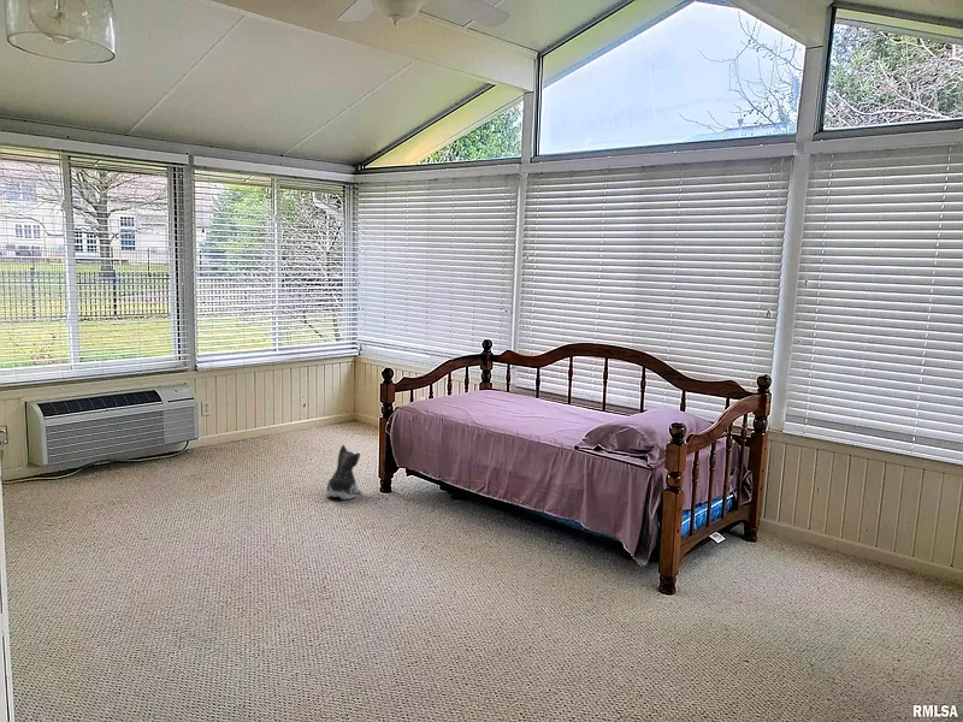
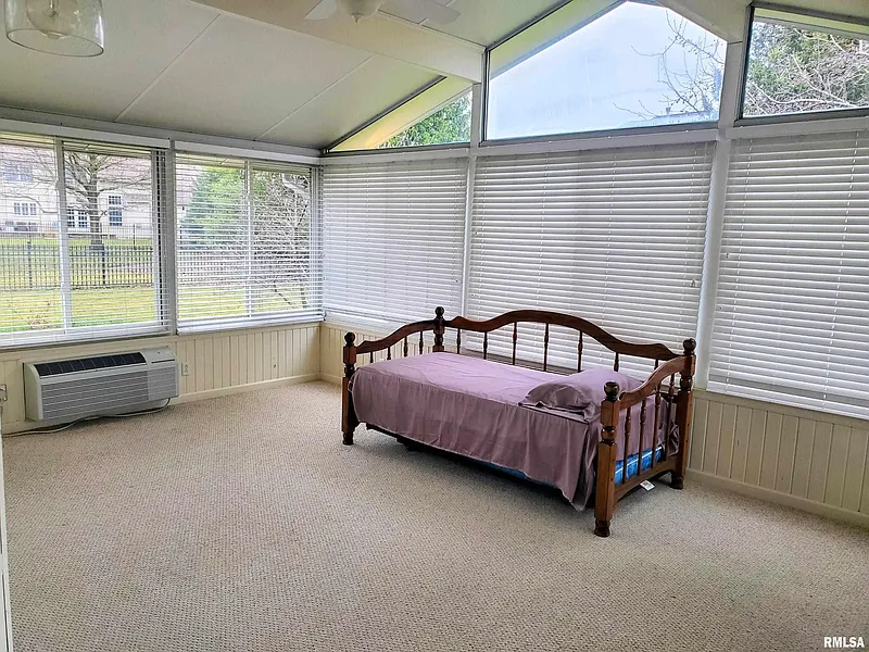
- plush toy (341, 471)
